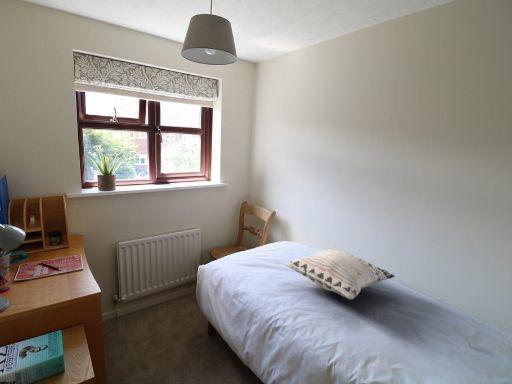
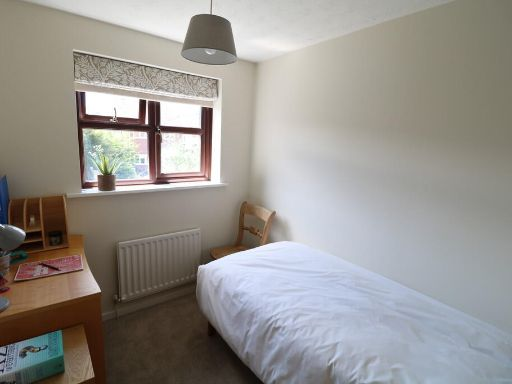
- decorative pillow (338, 270)
